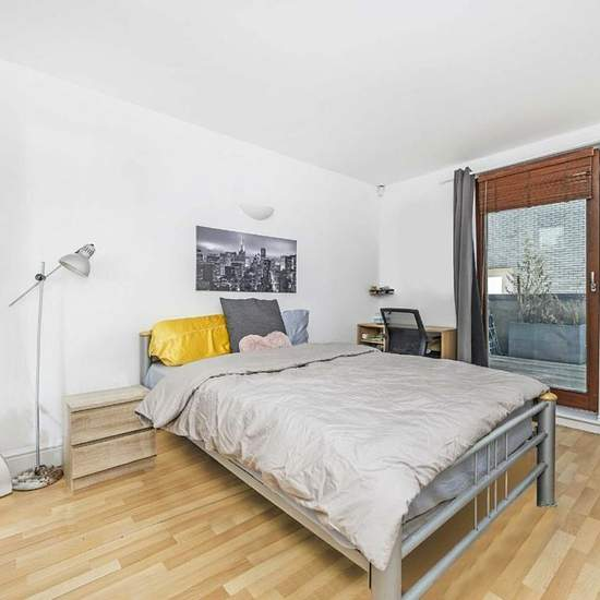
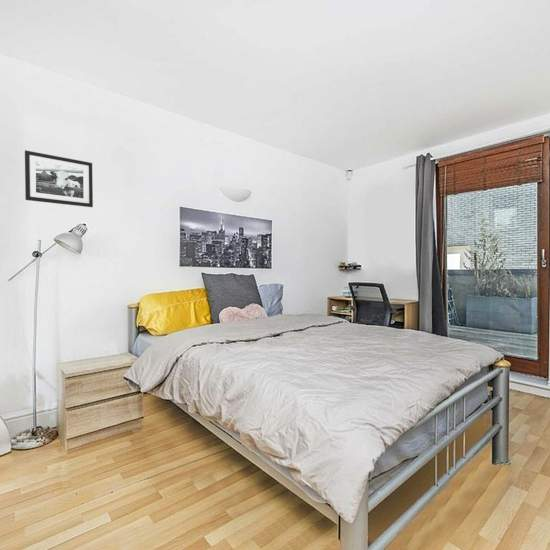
+ picture frame (60, 180)
